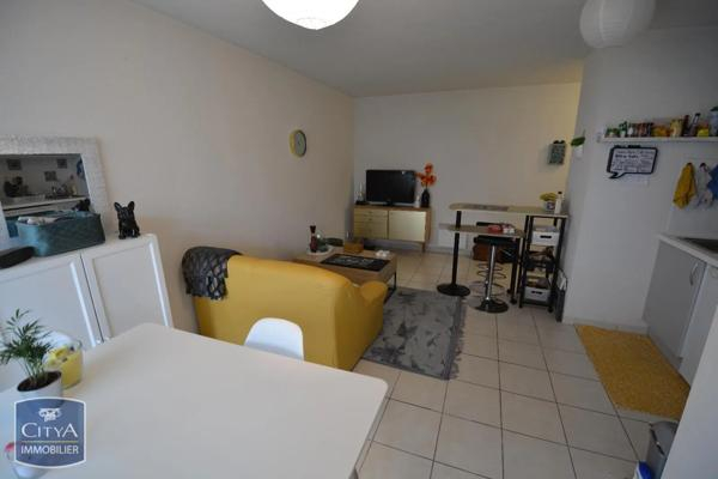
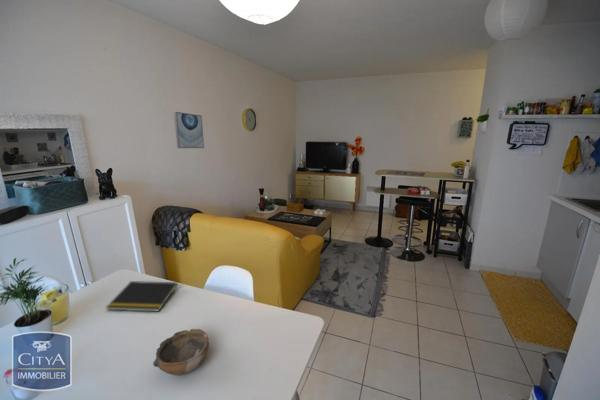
+ notepad (143, 295)
+ bowl (184, 354)
+ wall art (190, 131)
